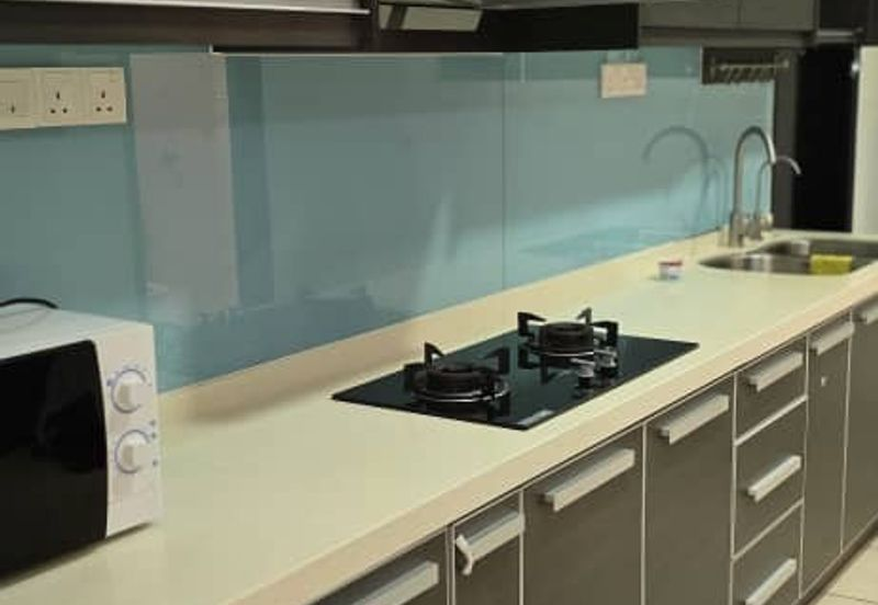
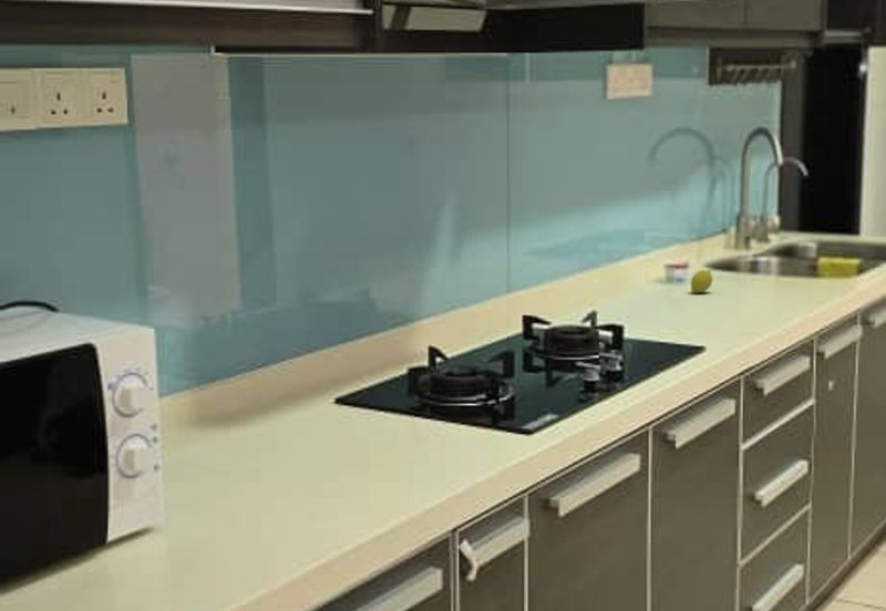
+ fruit (701, 281)
